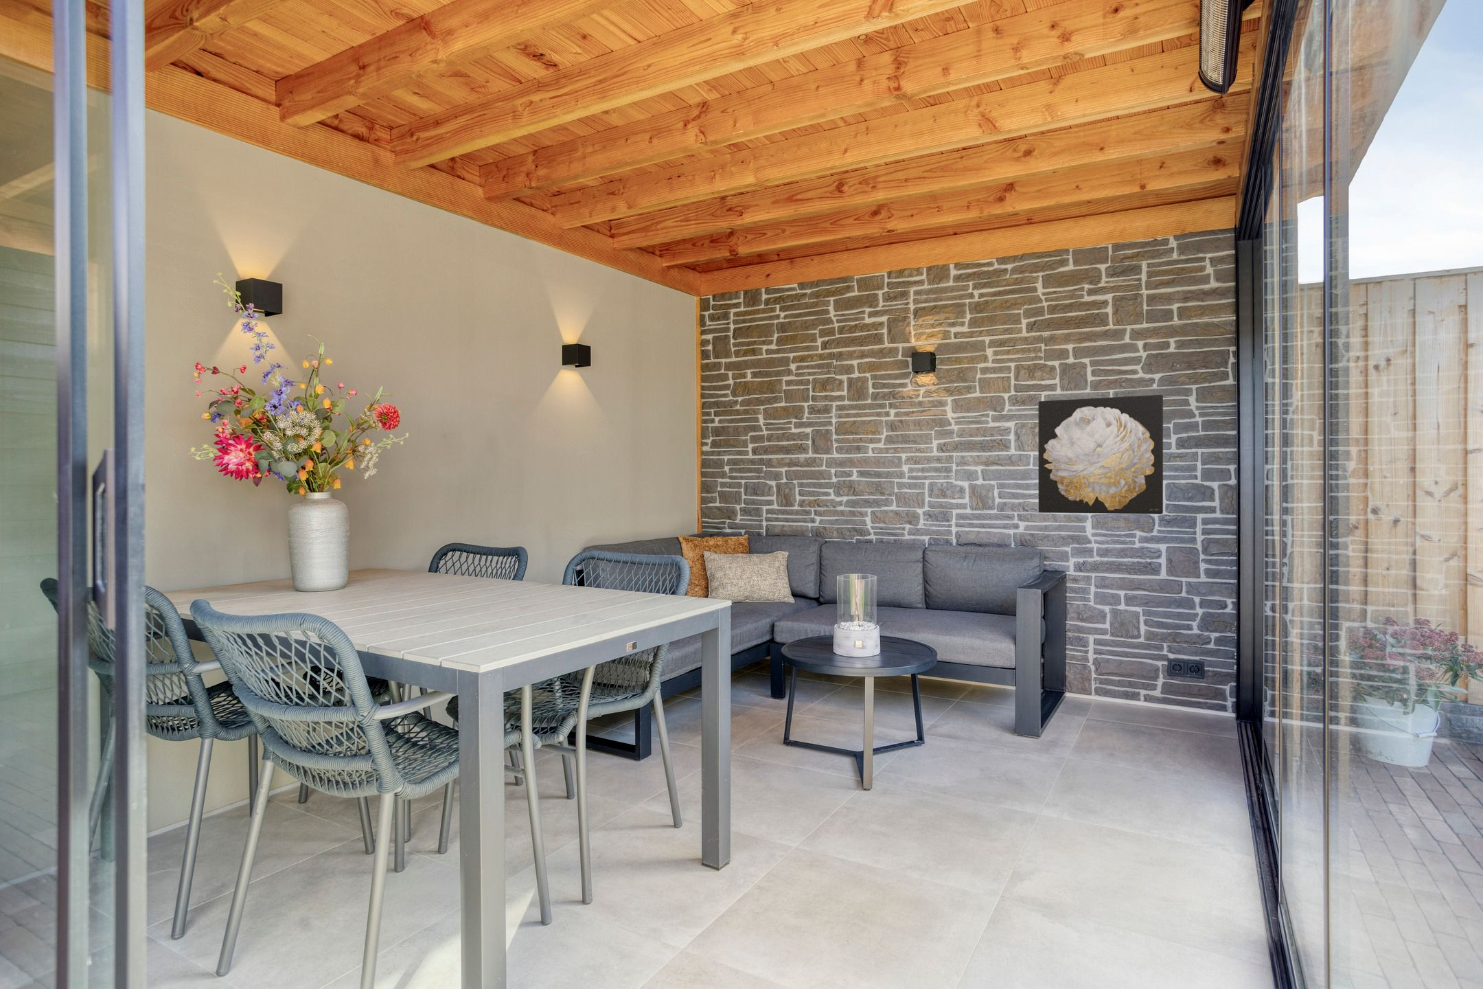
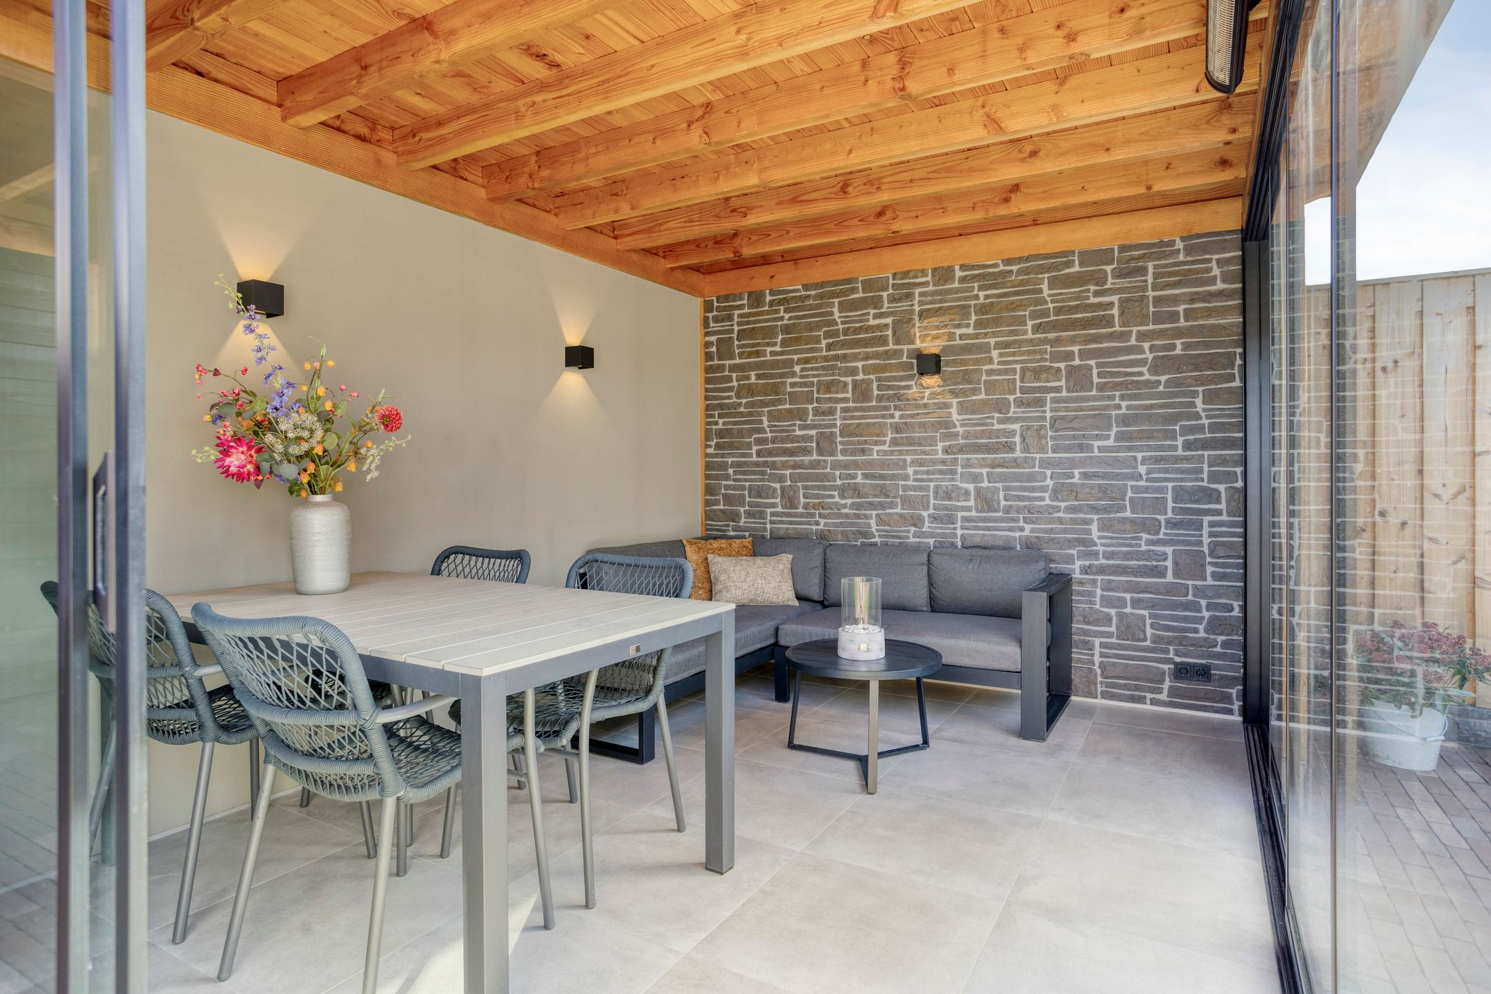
- wall art (1099, 456)
